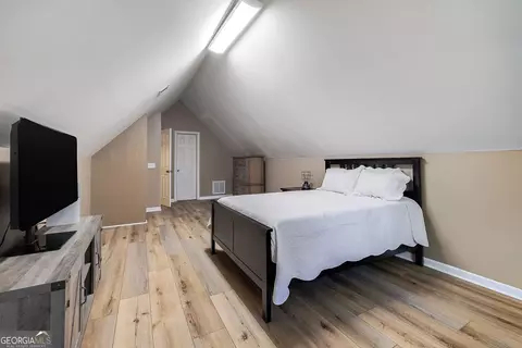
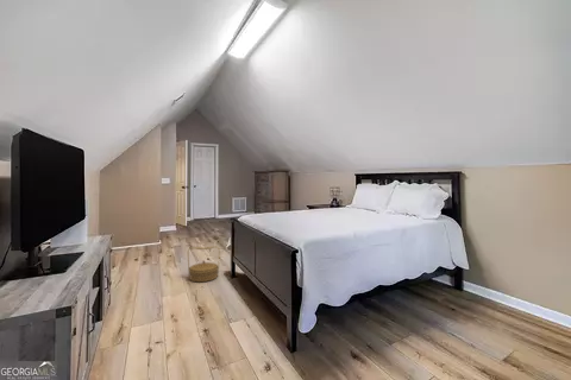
+ basket (203, 261)
